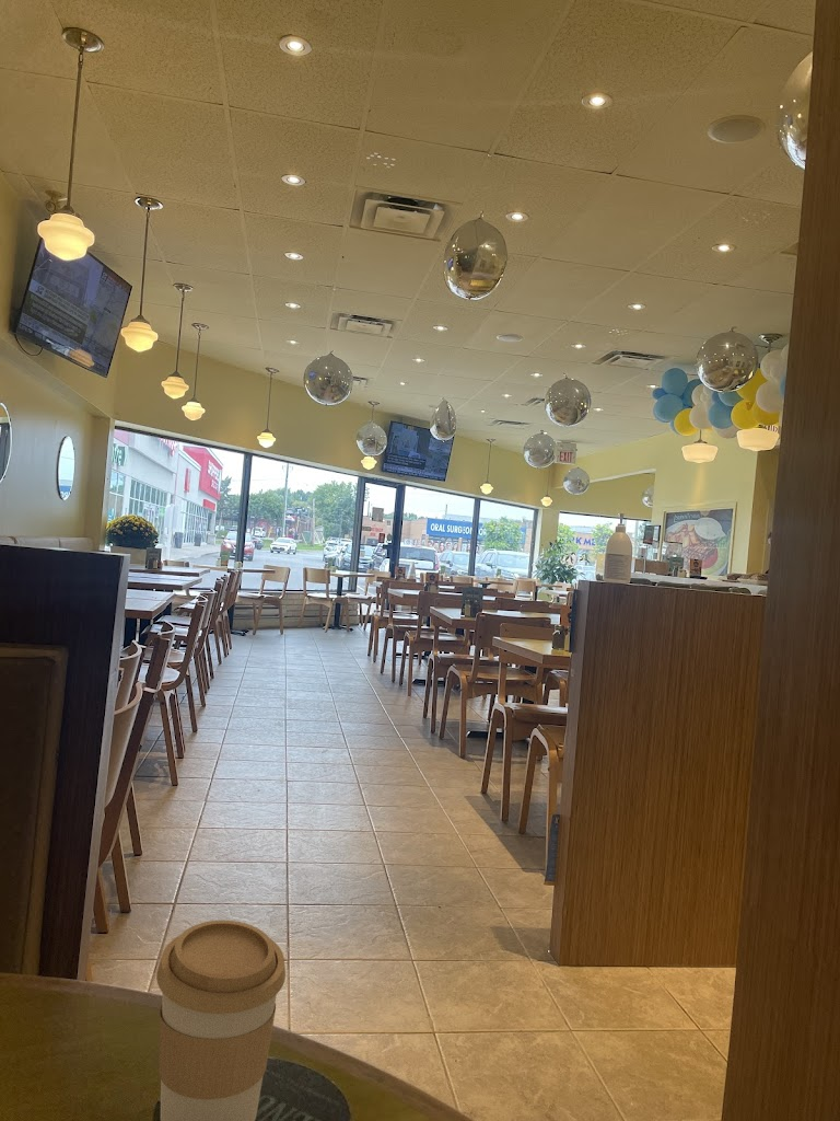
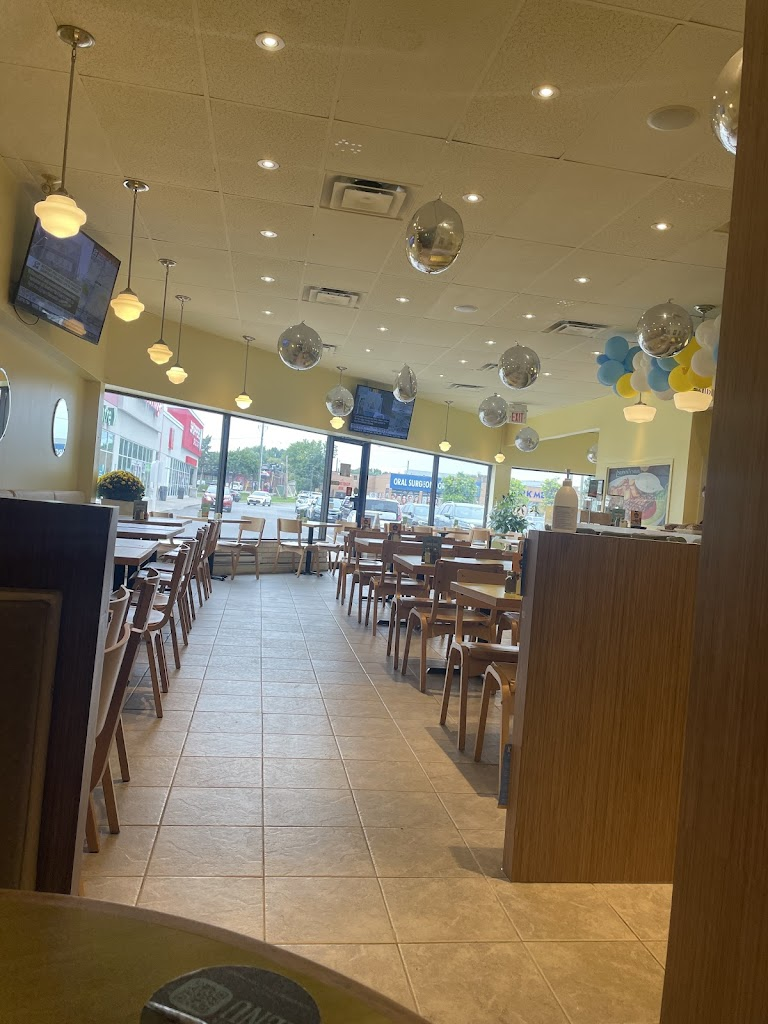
- coffee cup (217, 1027)
